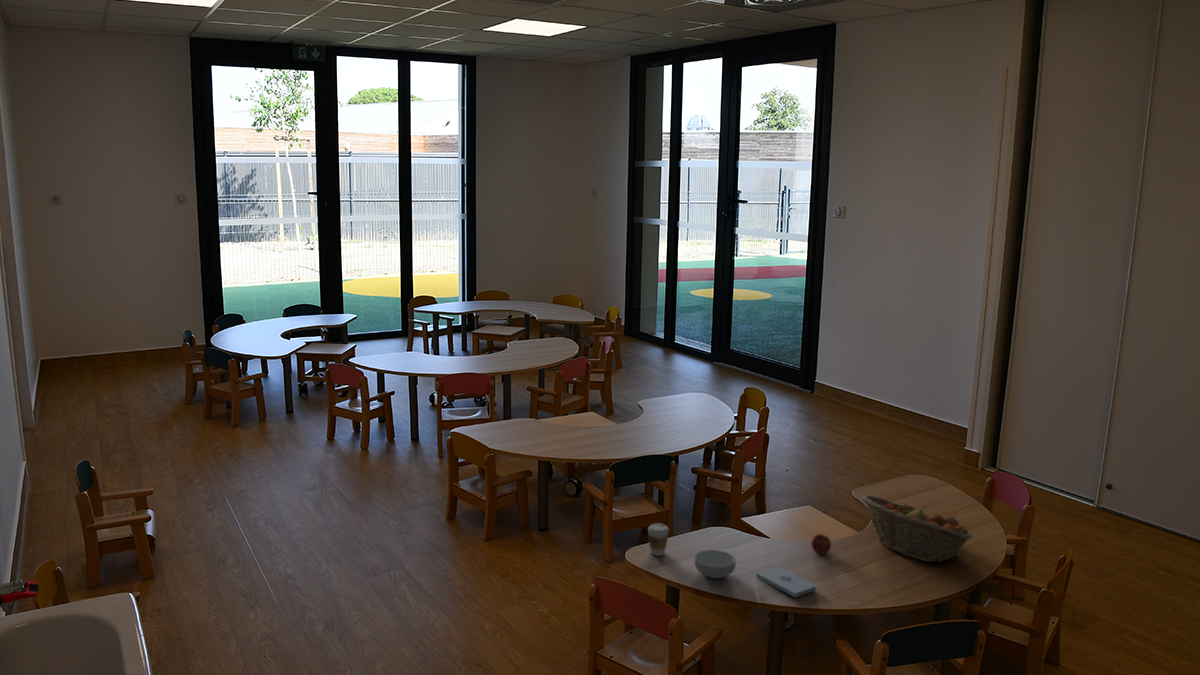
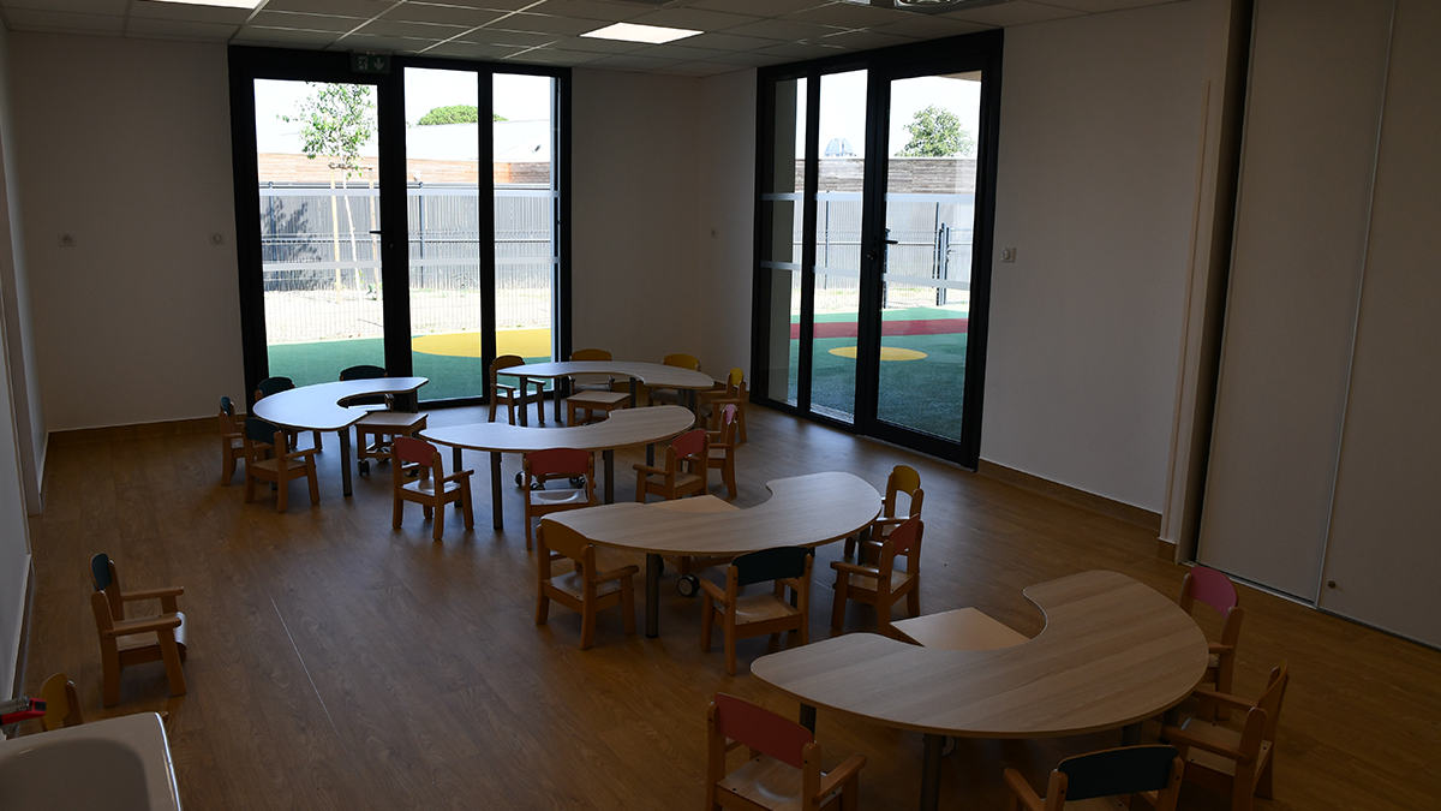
- notepad (786, 581)
- apple (821, 543)
- fruit basket (914, 524)
- cereal bowl (714, 566)
- coffee cup (657, 539)
